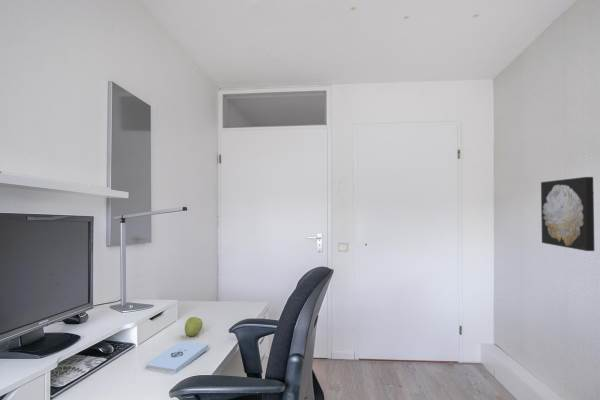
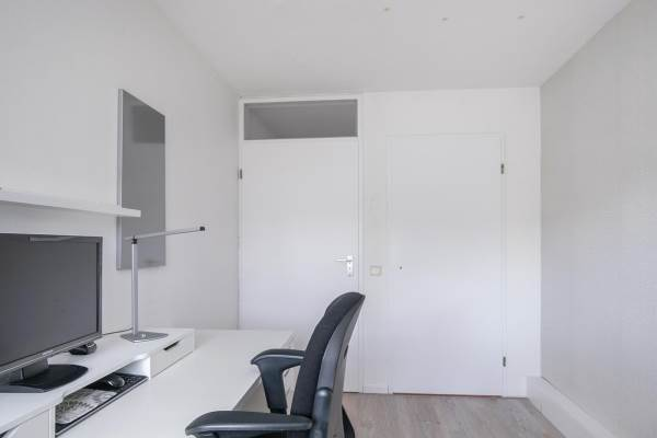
- wall art (565, 213)
- apple (193, 326)
- notepad (178, 355)
